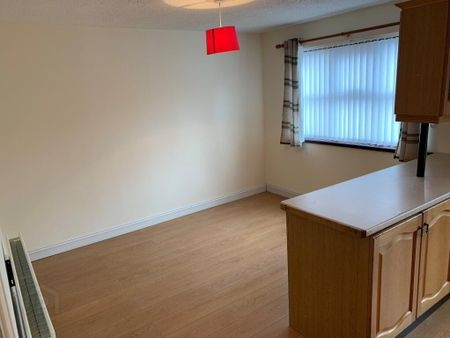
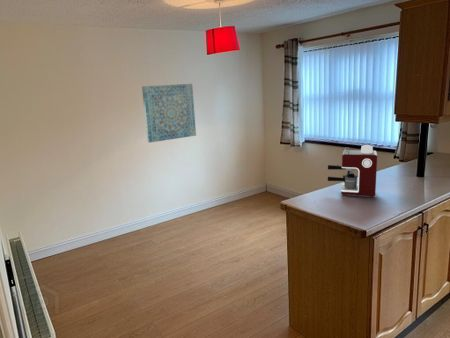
+ wall art (170, 112)
+ coffee maker (351, 168)
